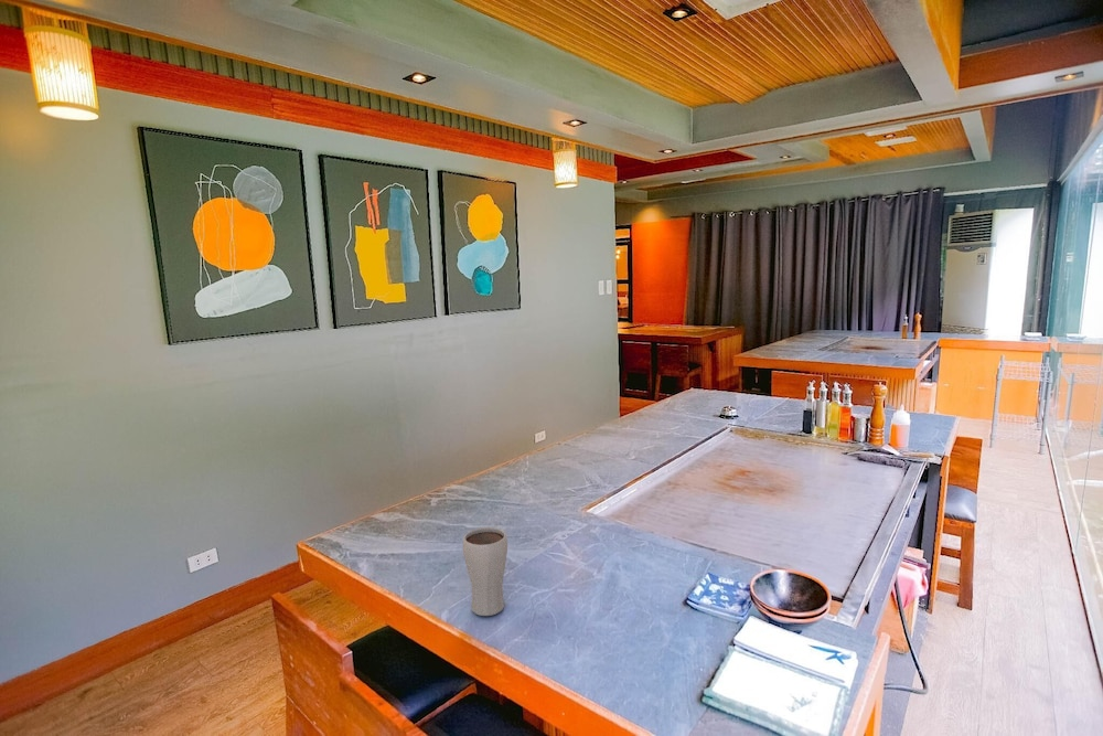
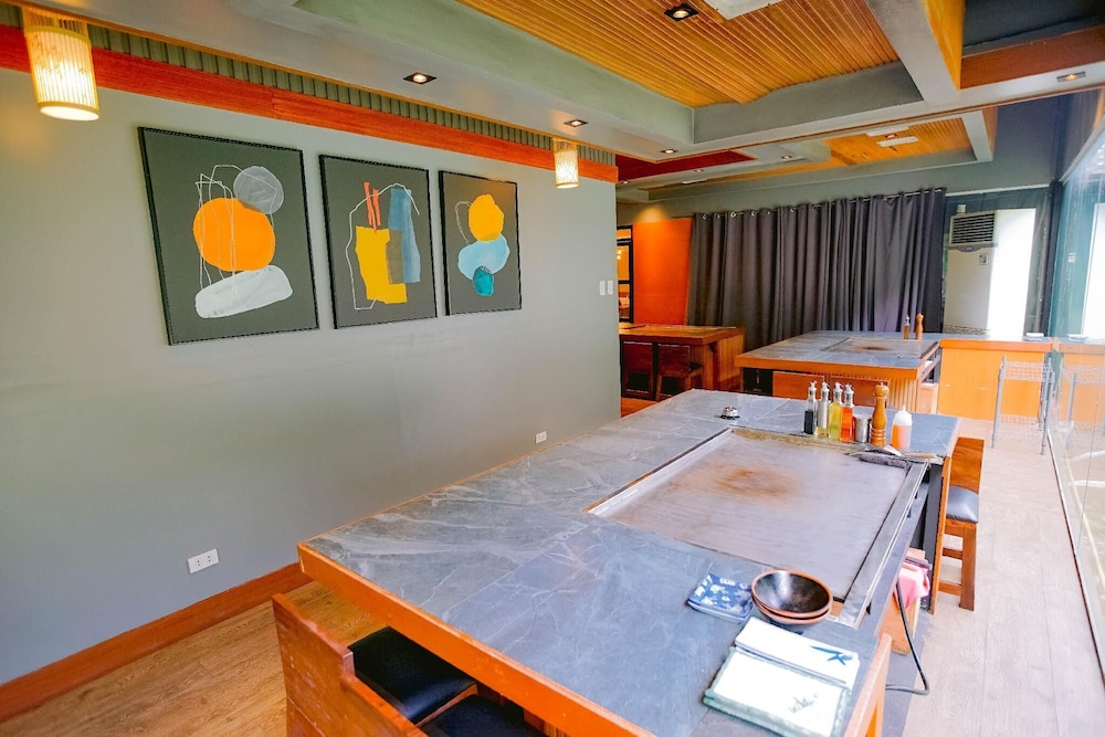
- drinking glass (486, 572)
